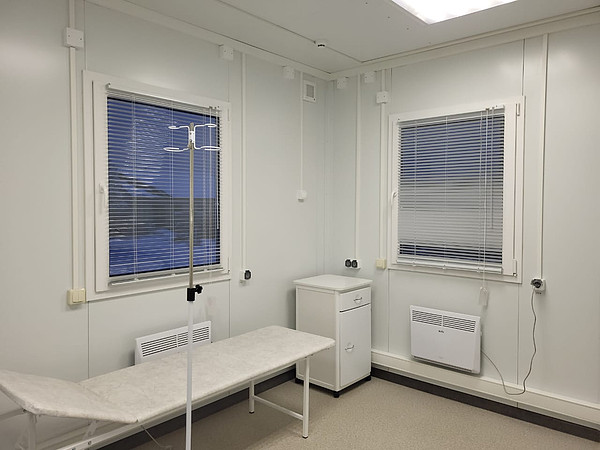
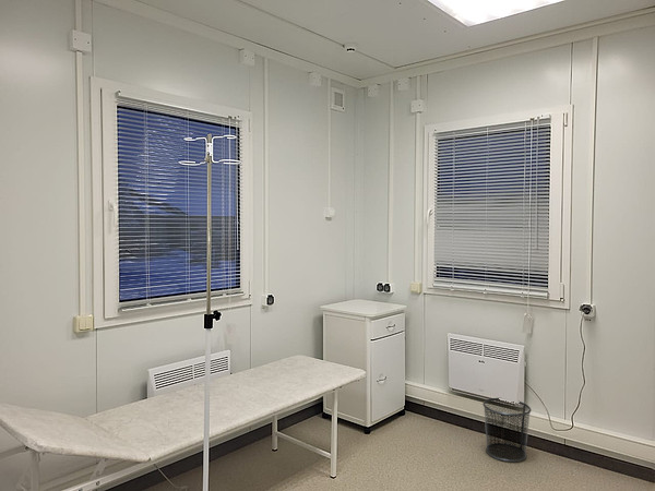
+ waste bin (507, 429)
